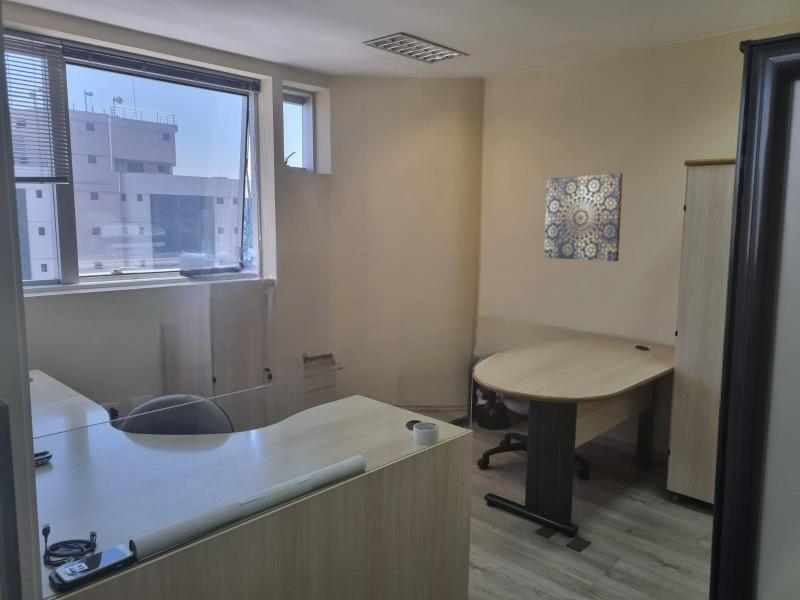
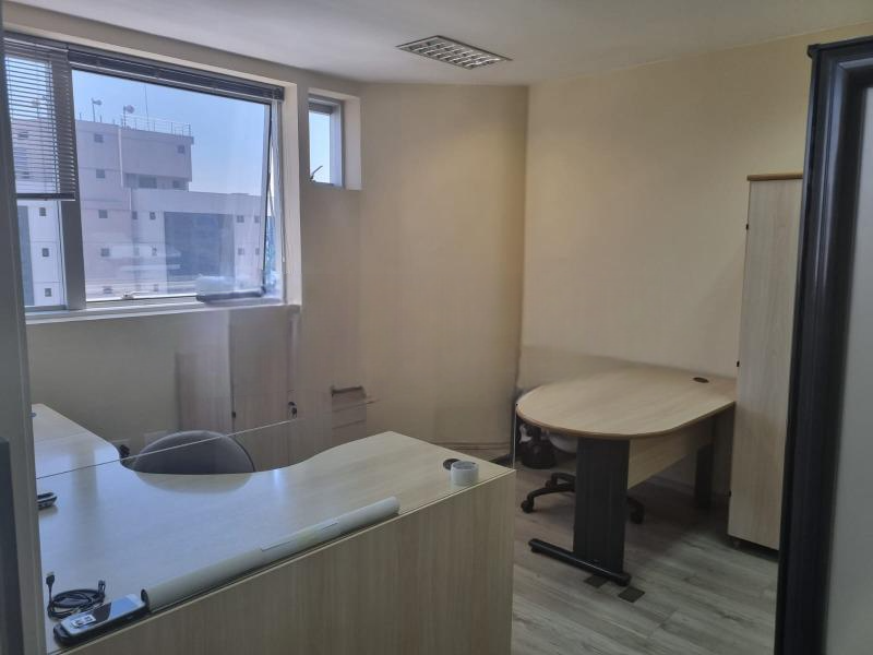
- wall art (581, 218)
